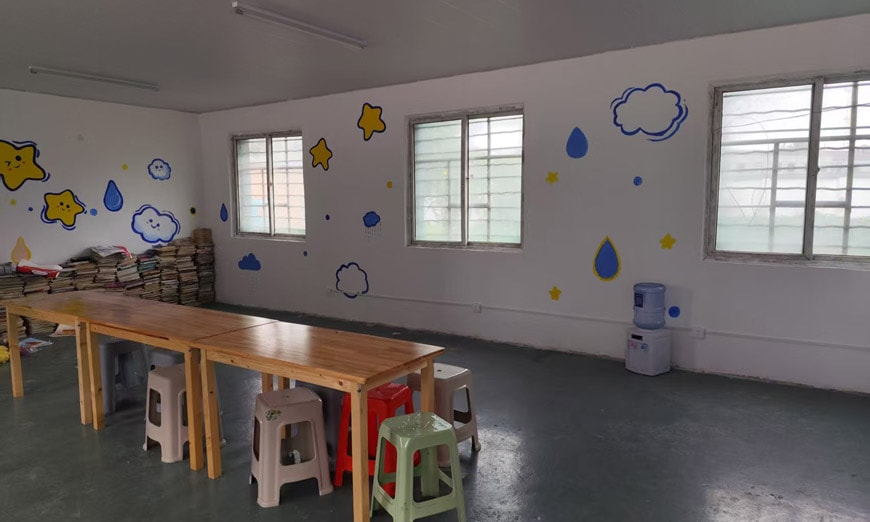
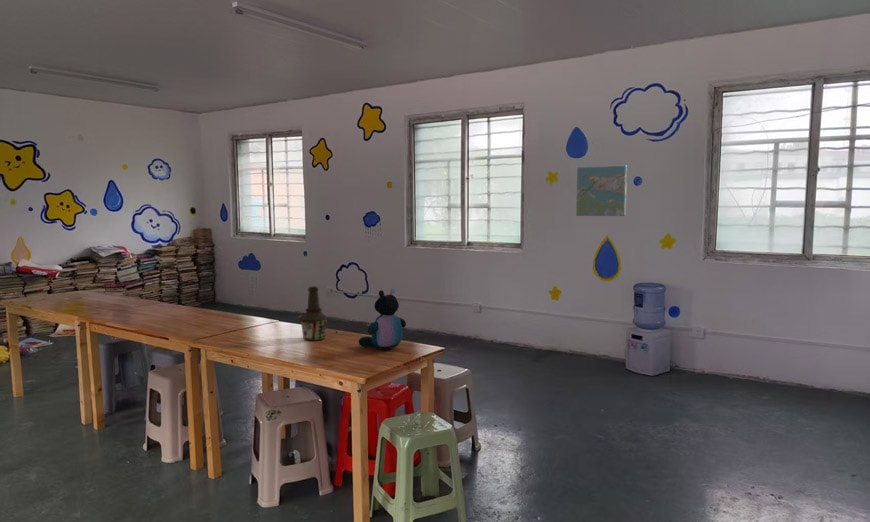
+ bottle (313, 312)
+ map (601, 191)
+ stuffed toy (381, 318)
